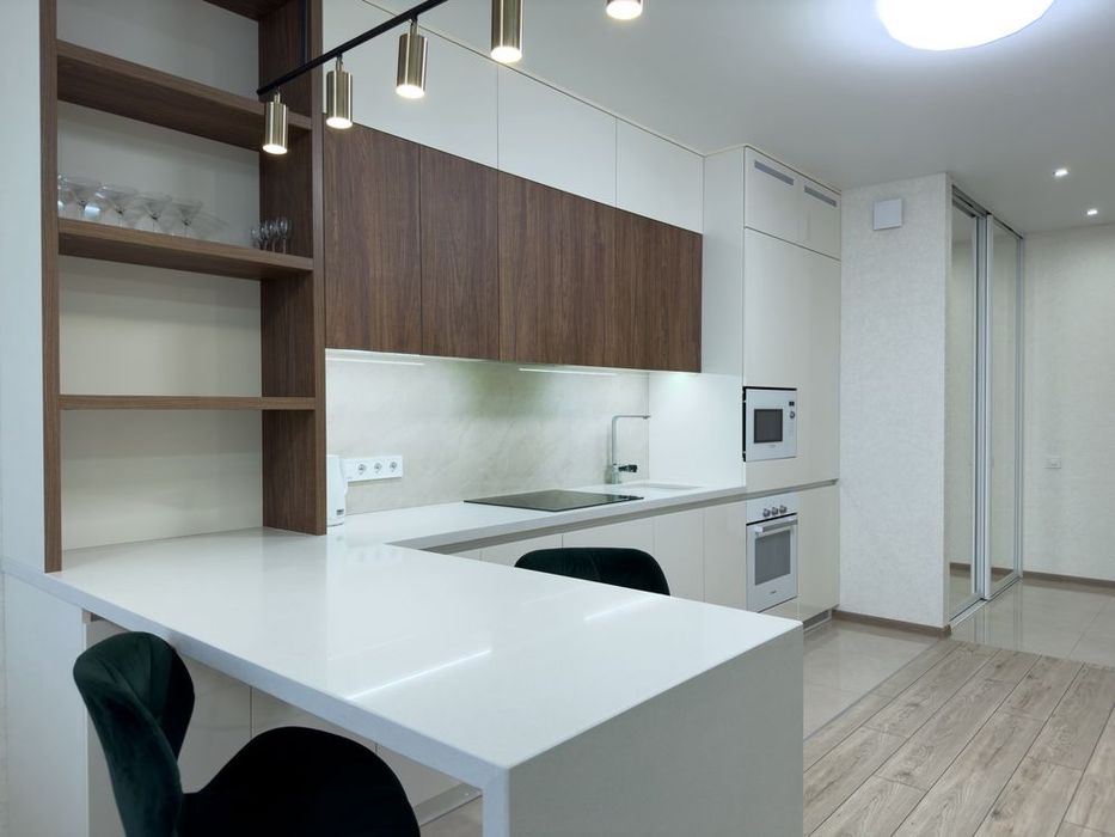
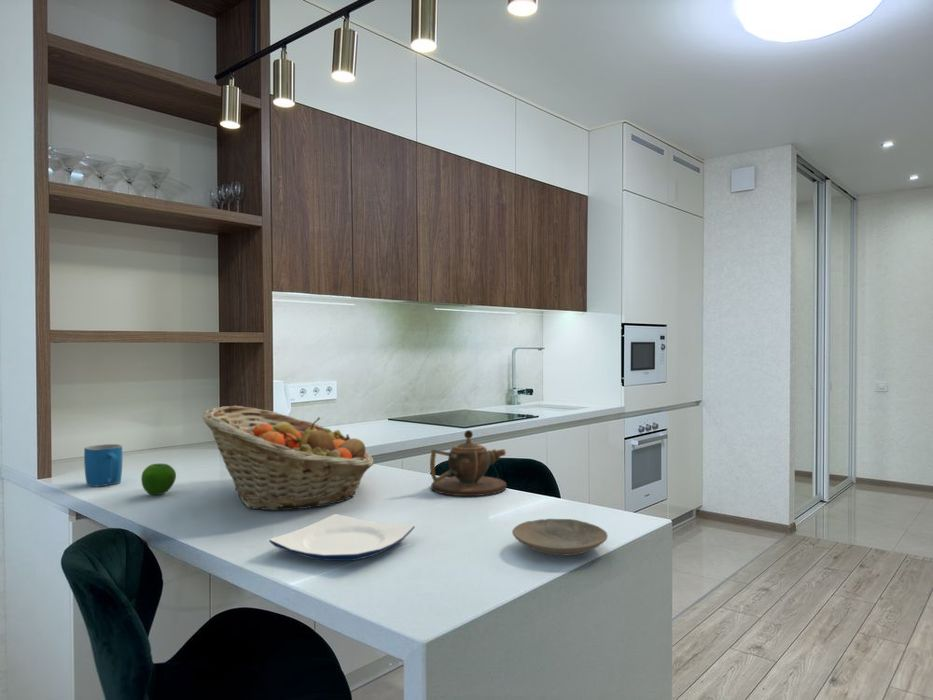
+ fruit basket (291, 450)
+ teapot (468, 458)
+ plate (559, 539)
+ mug (106, 465)
+ apple (158, 479)
+ plate (344, 539)
